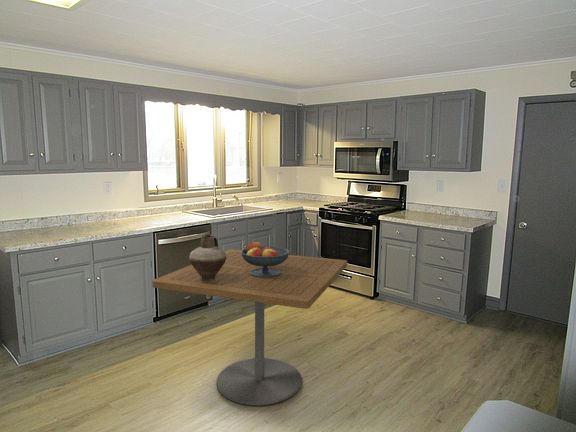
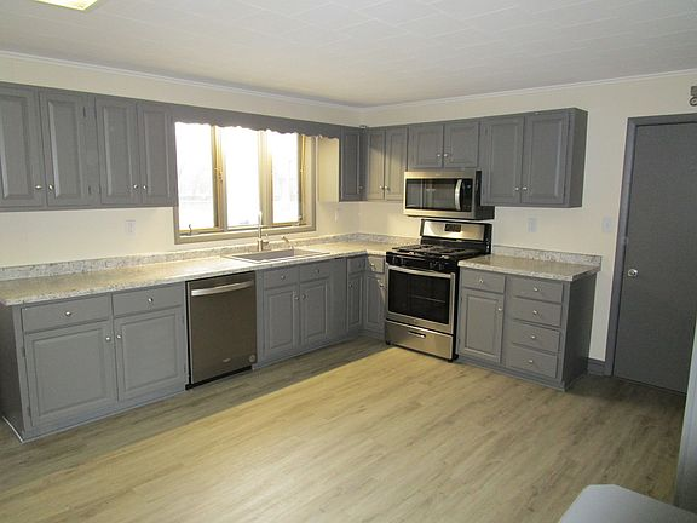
- fruit bowl (265, 258)
- dining table (259, 326)
- pitcher (208, 257)
